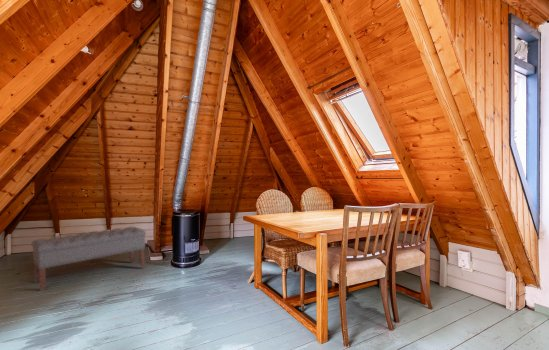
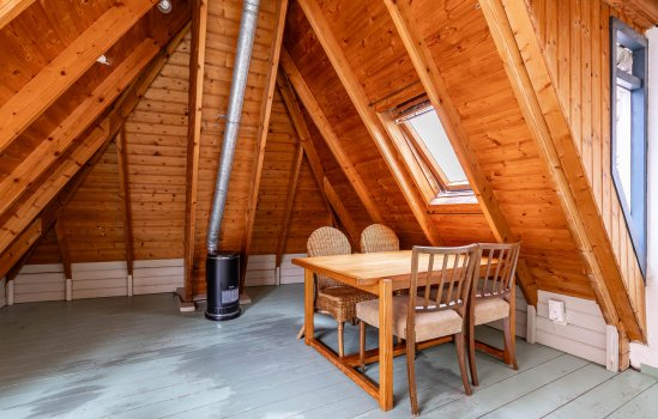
- bench (93, 254)
